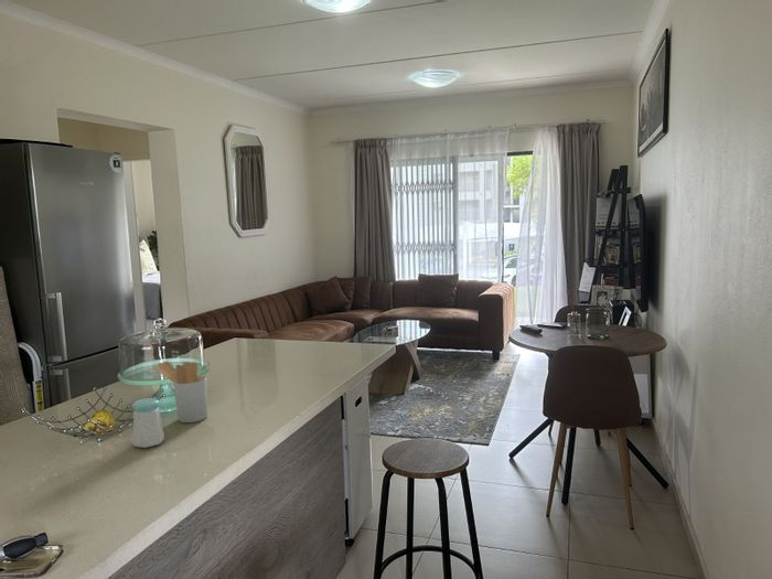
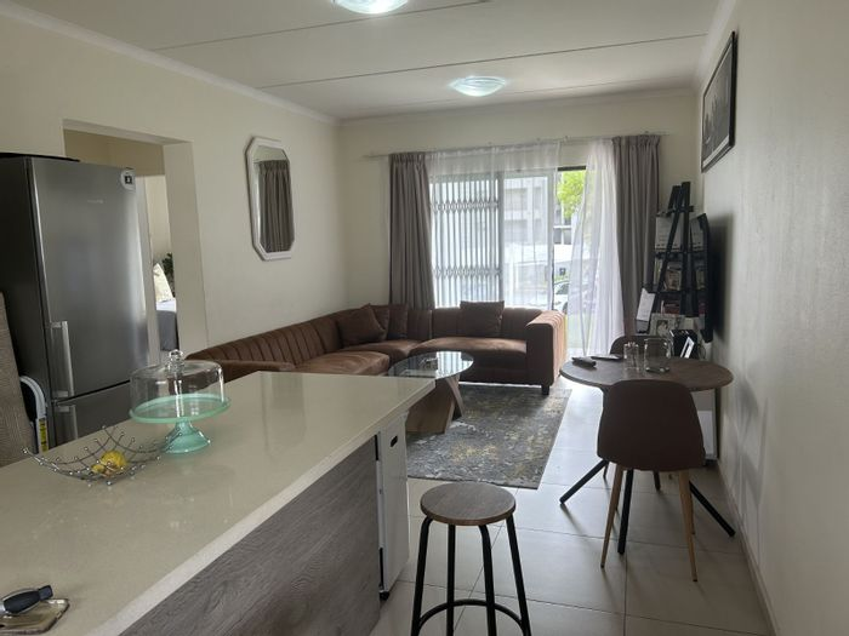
- salt shaker (147, 421)
- utensil holder (182, 389)
